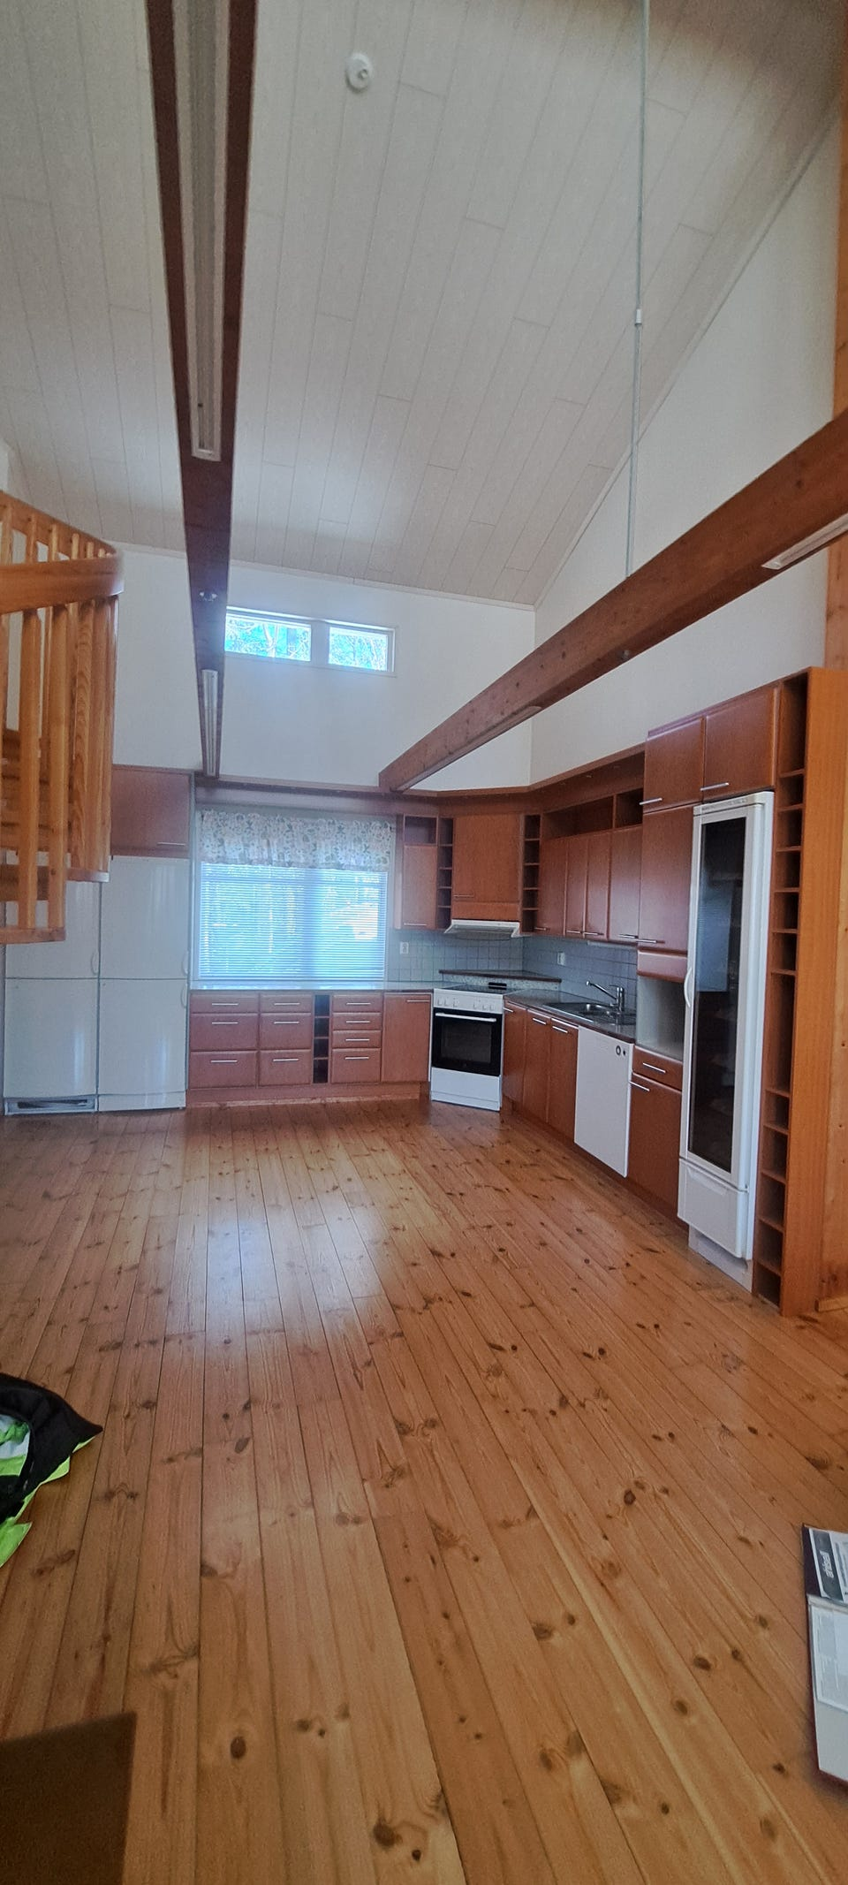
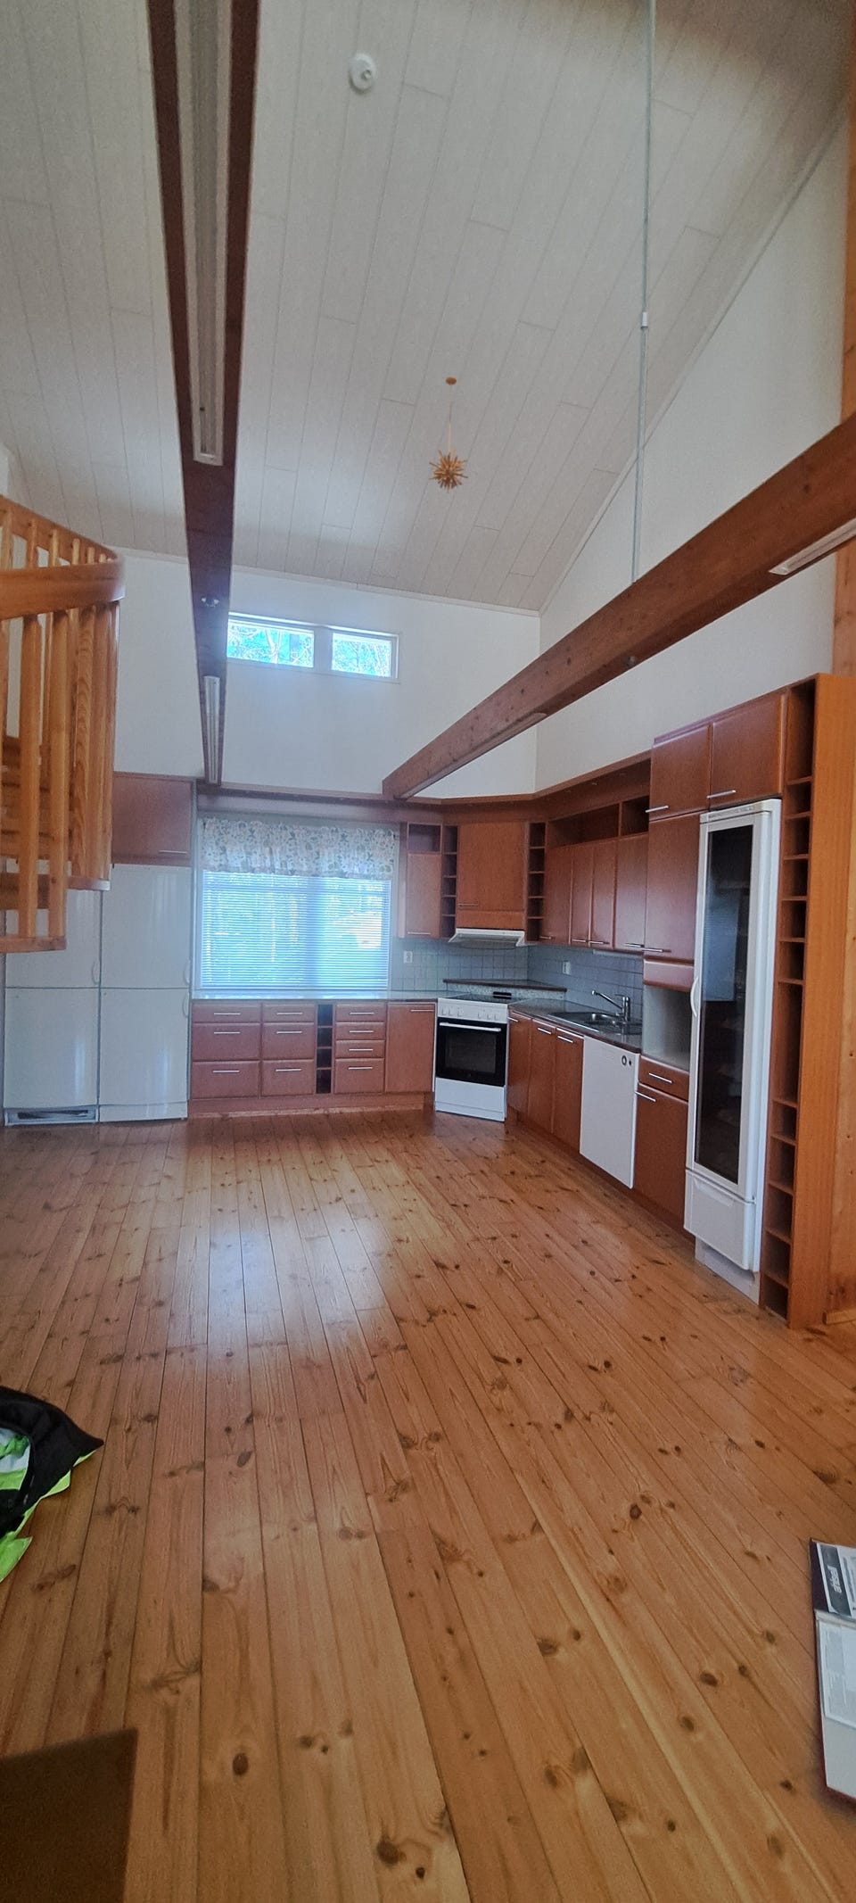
+ chandelier (450, 436)
